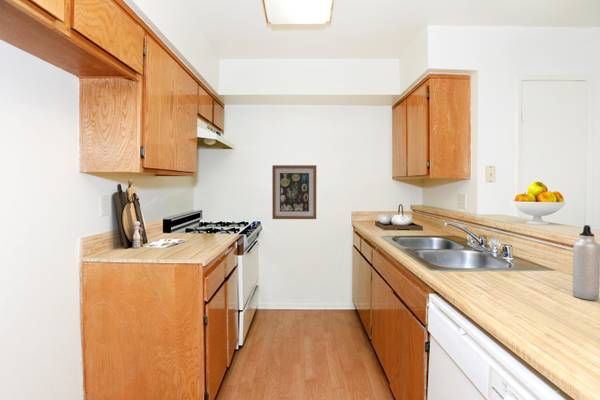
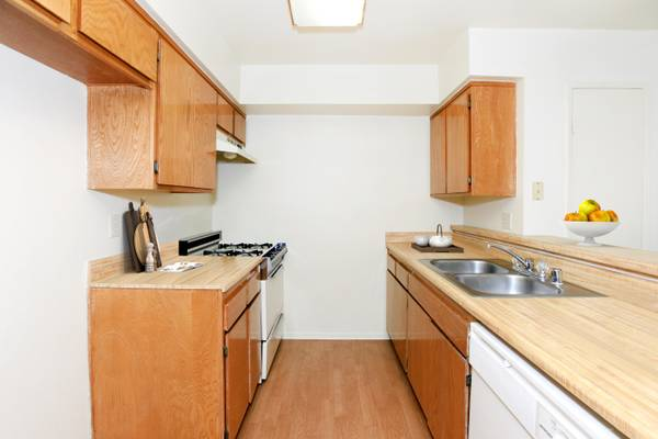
- wall art (294, 192)
- water bottle (586, 261)
